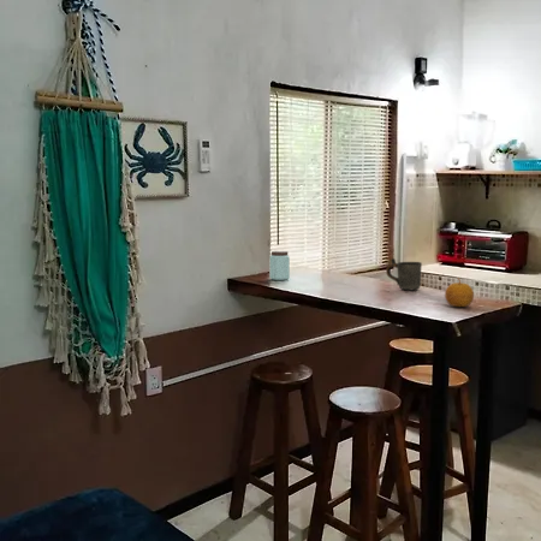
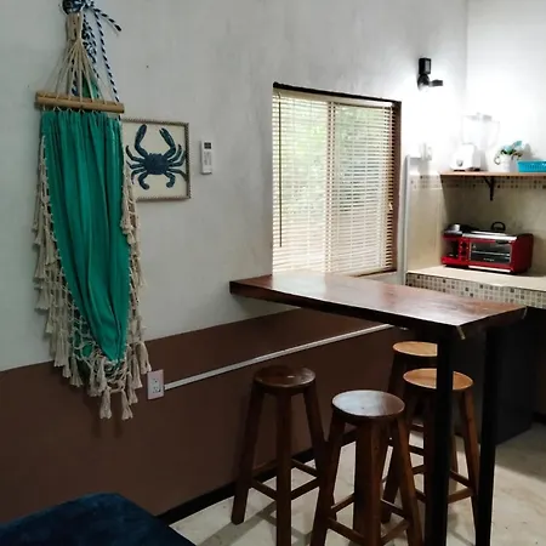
- mug (404, 273)
- peanut butter (279, 264)
- fruit (458, 291)
